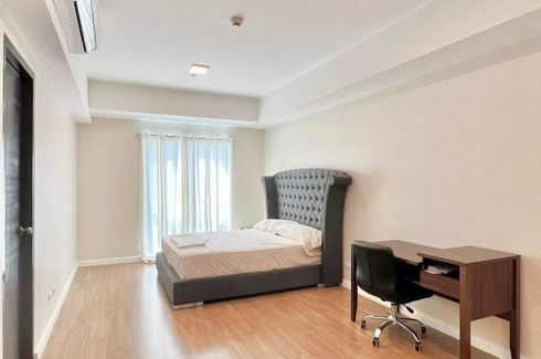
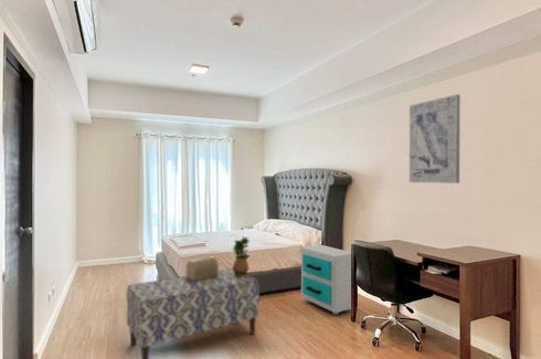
+ bench (194, 310)
+ decorative box (202, 267)
+ potted plant (237, 255)
+ nightstand (325, 278)
+ wall art (433, 141)
